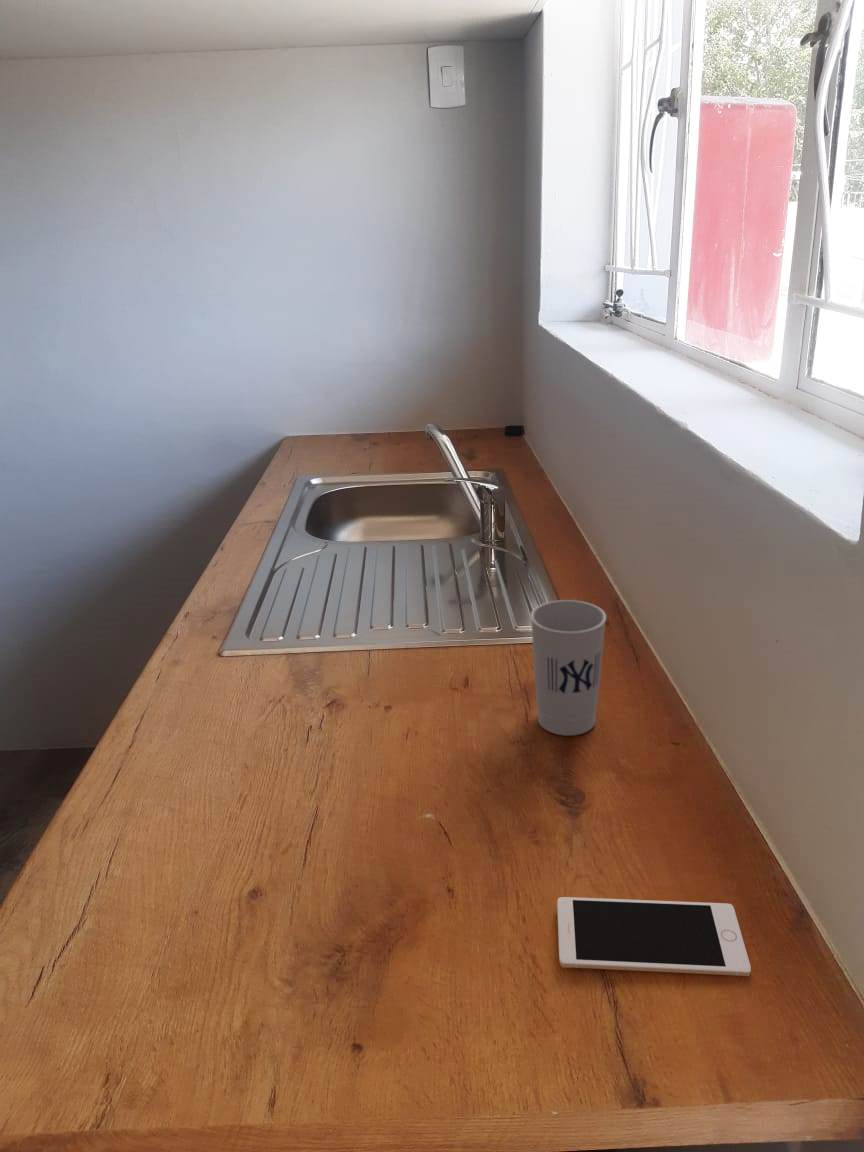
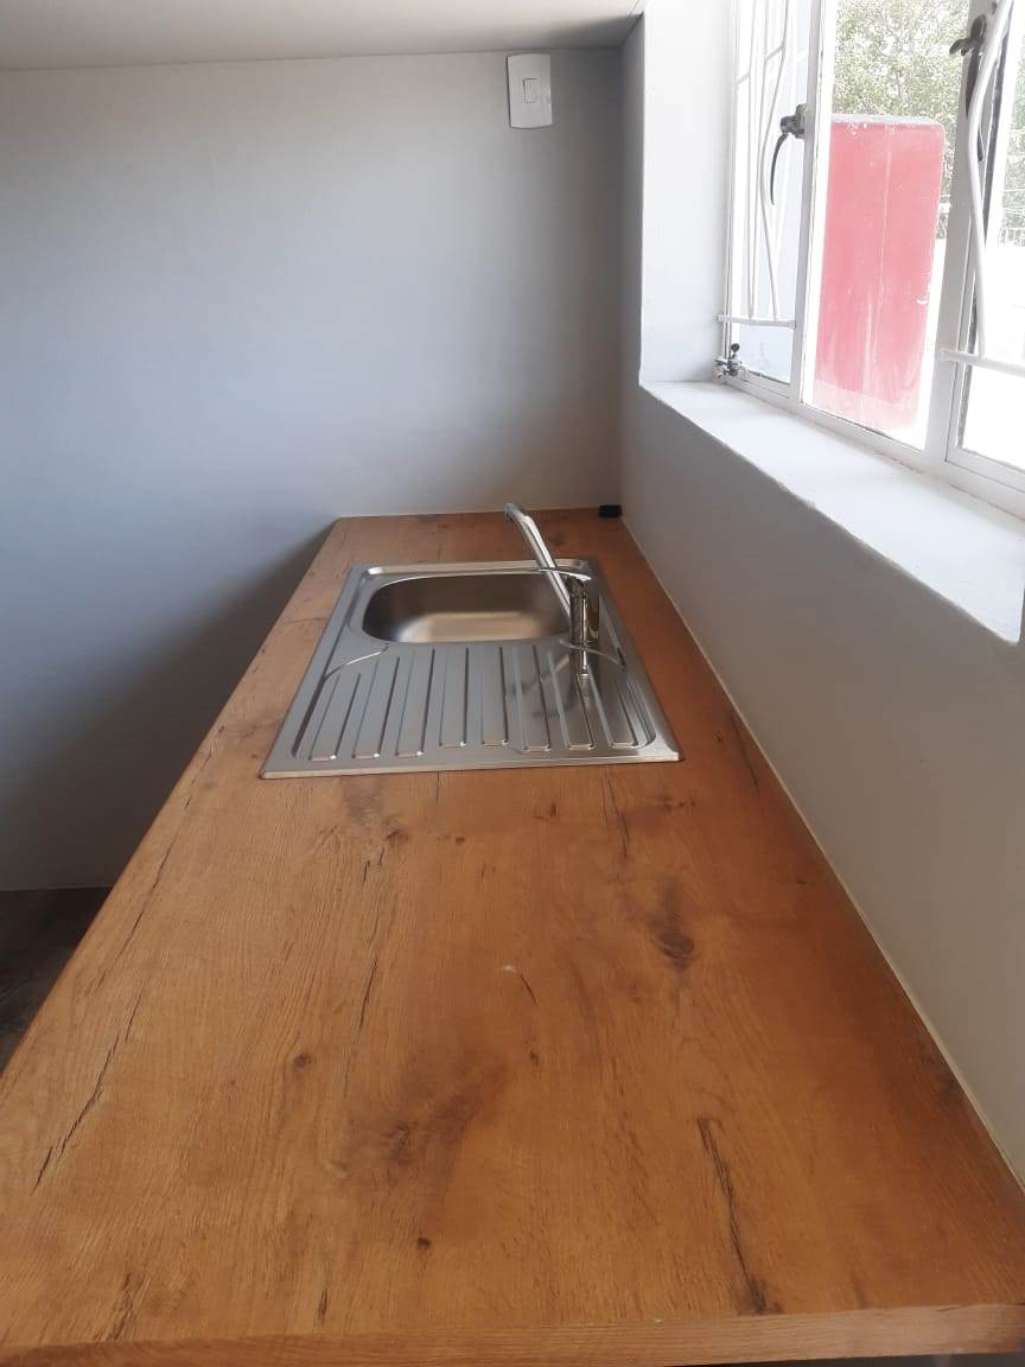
- cup (567, 669)
- cell phone (648, 934)
